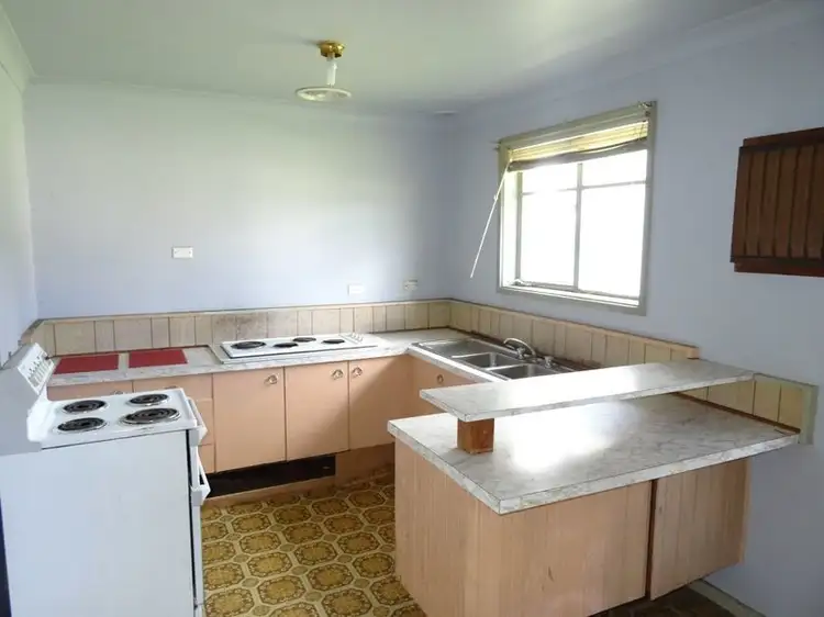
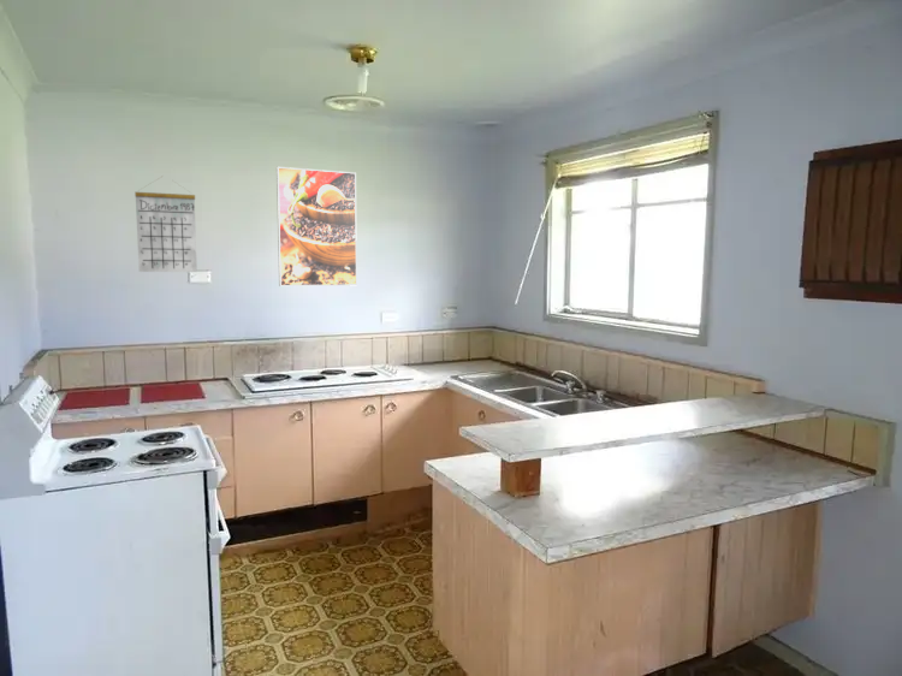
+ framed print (318, 229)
+ calendar (166, 223)
